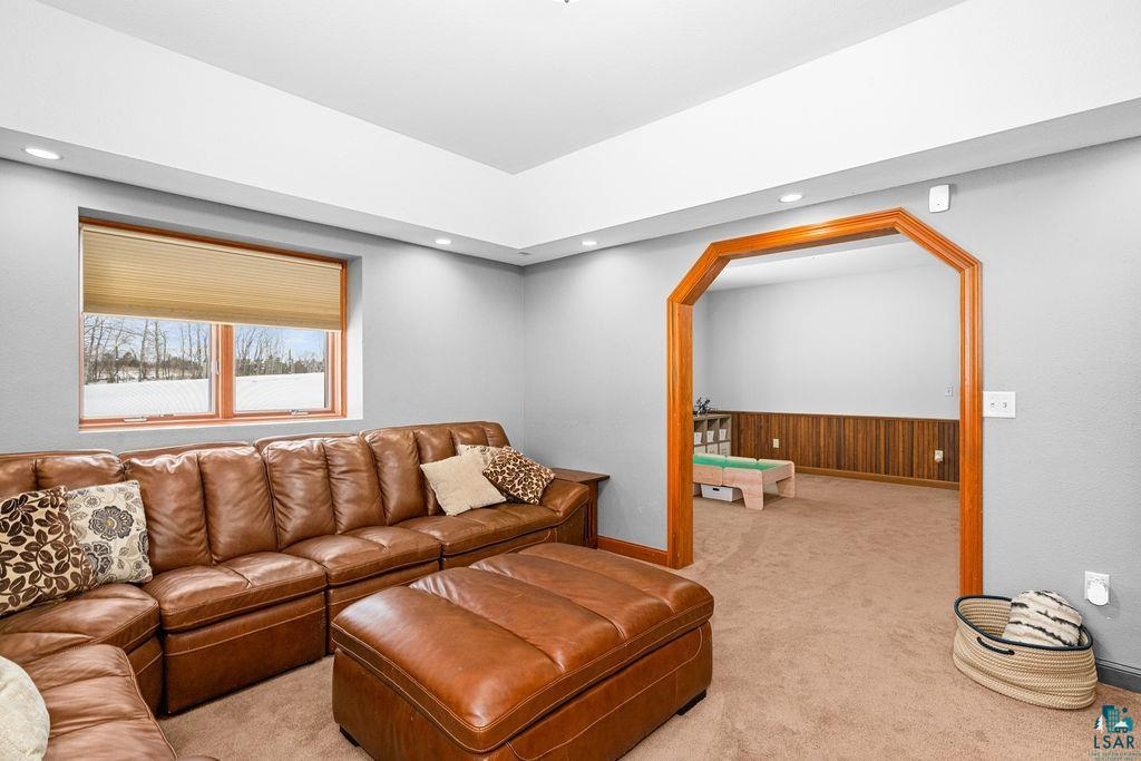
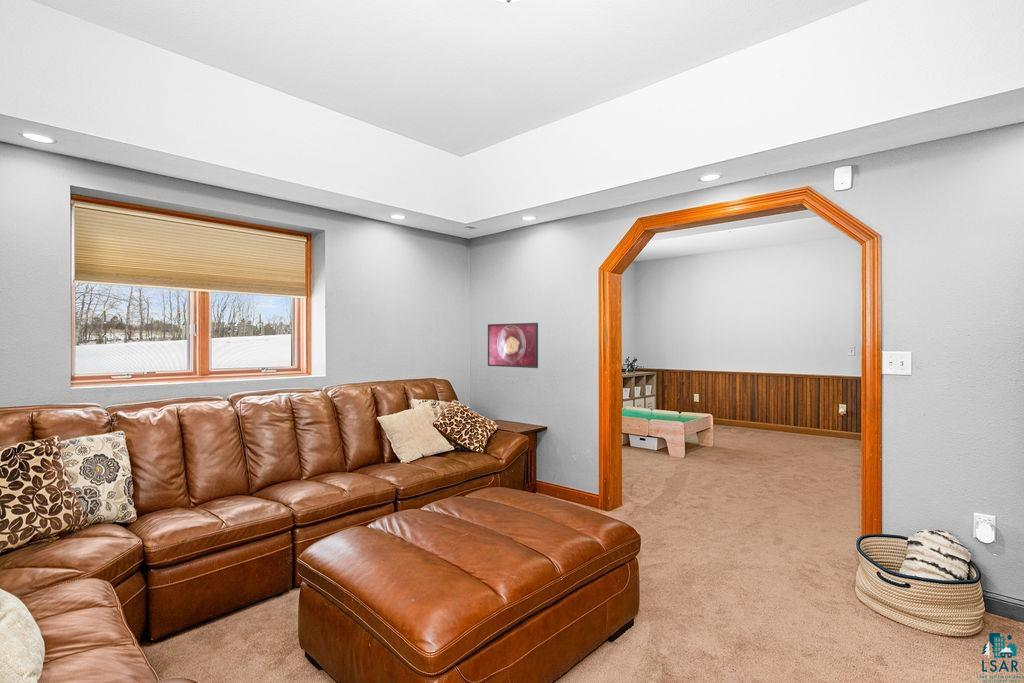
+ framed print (511, 345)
